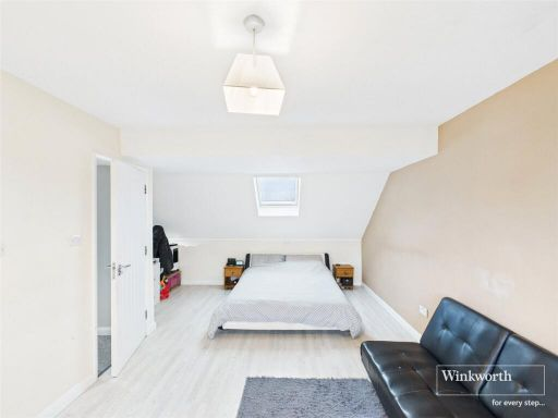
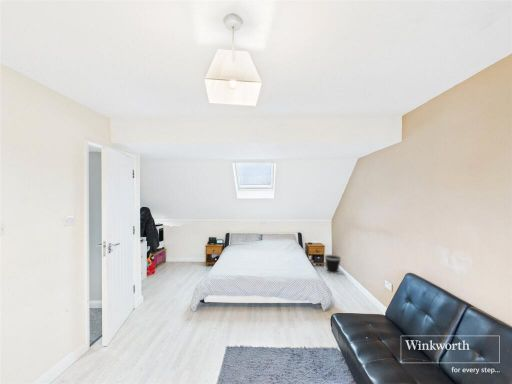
+ wastebasket (332, 264)
